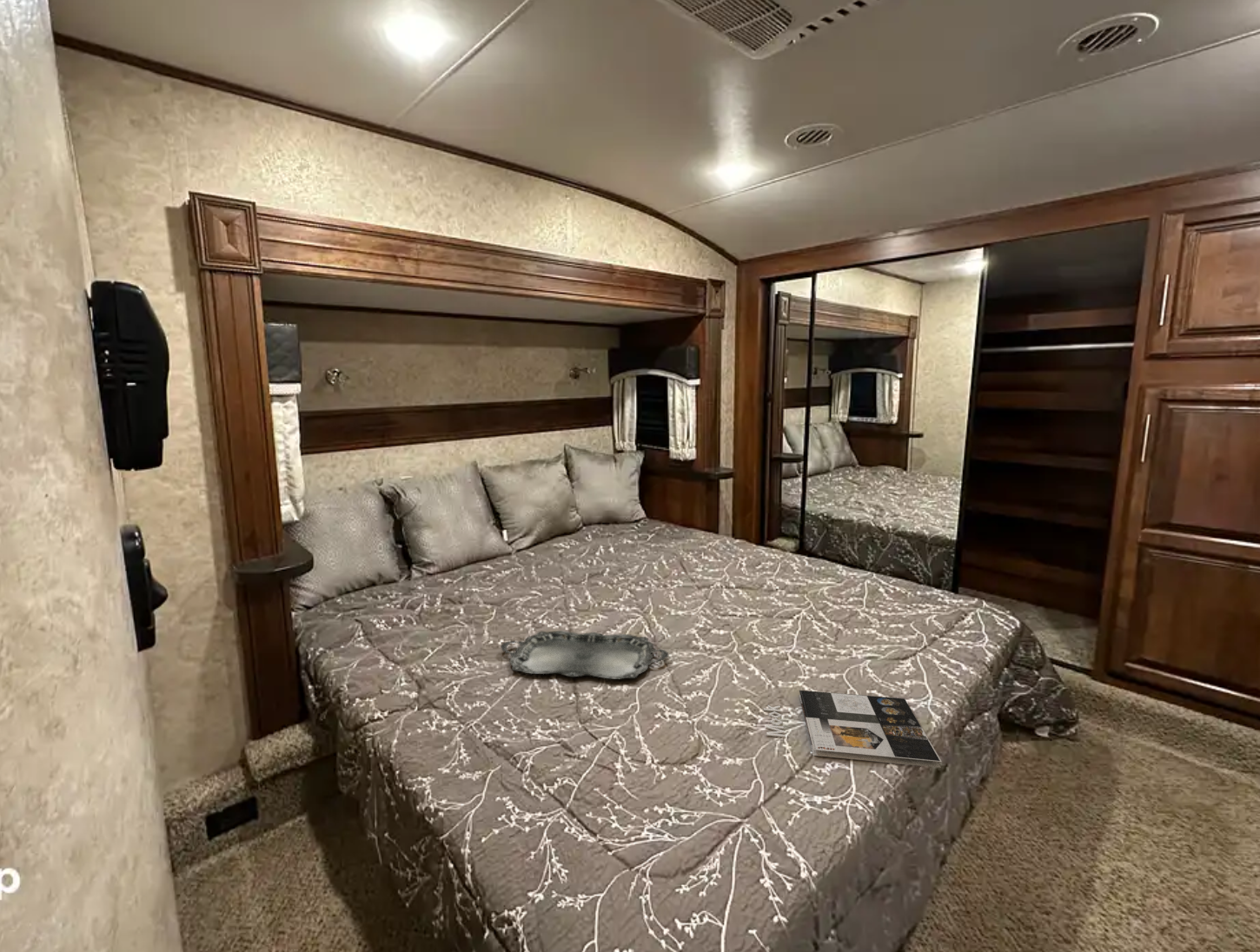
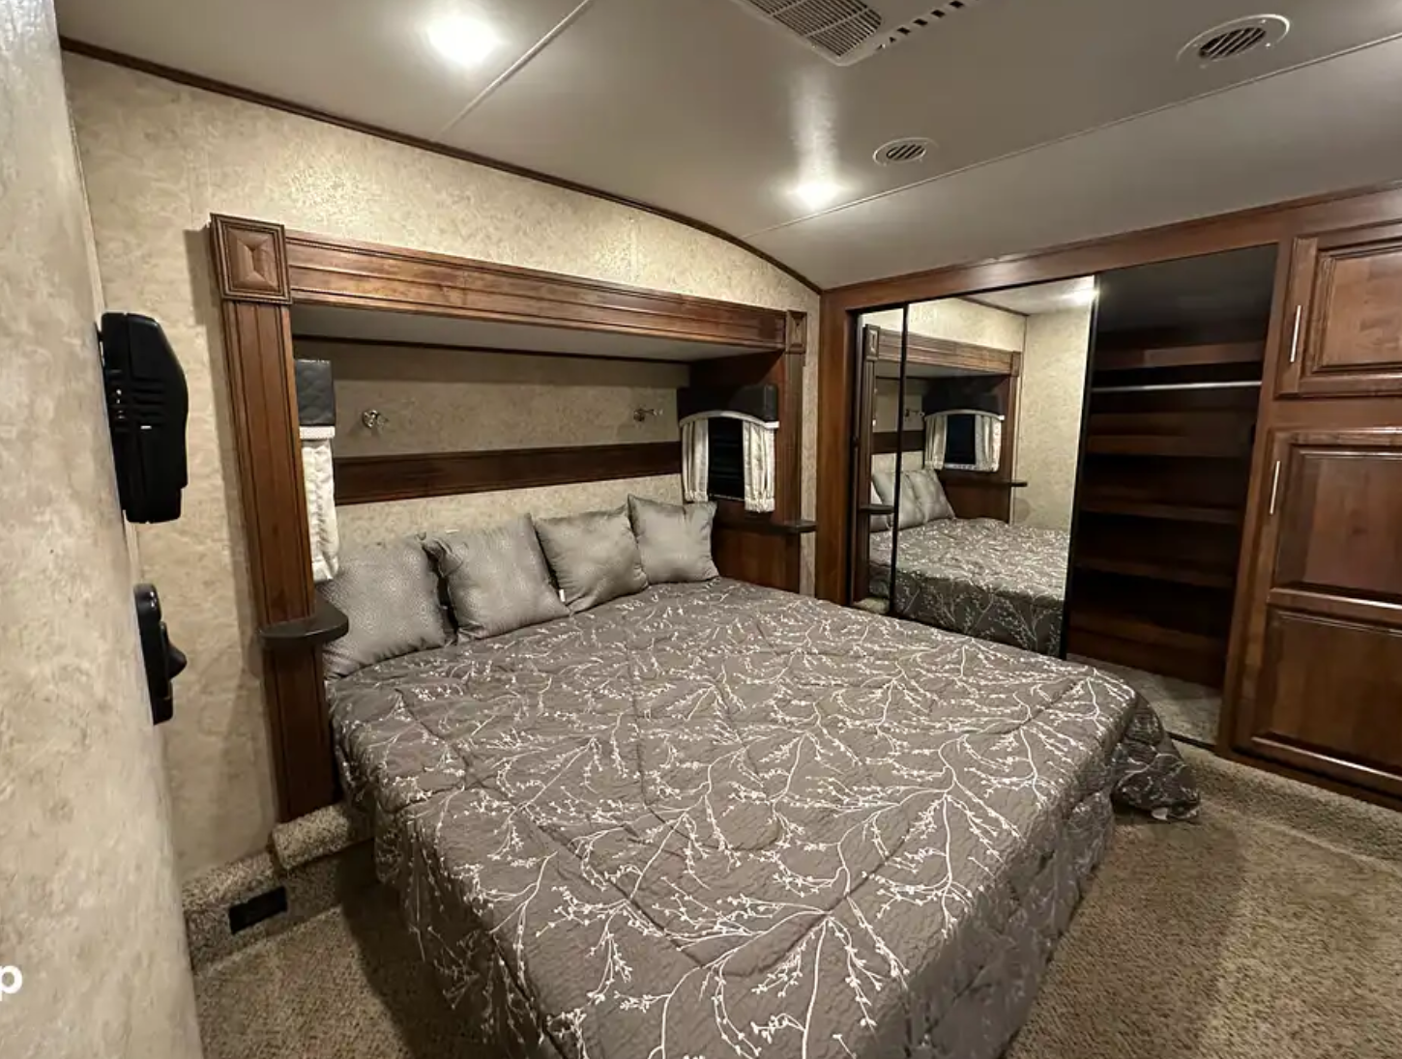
- serving tray (583, 652)
- magazine (841, 723)
